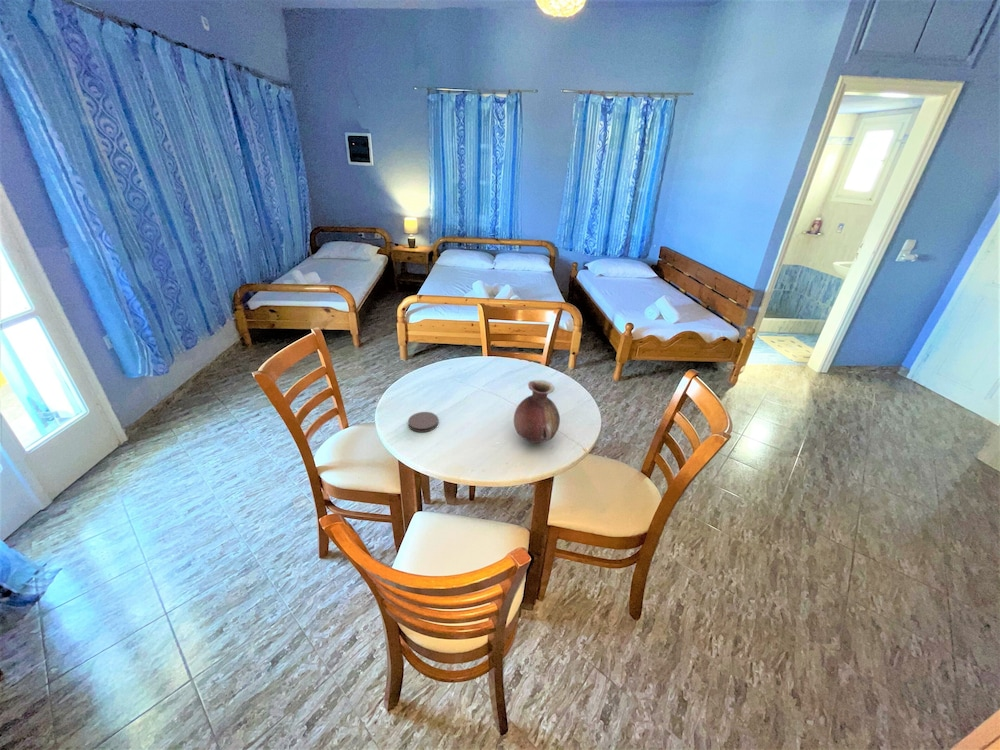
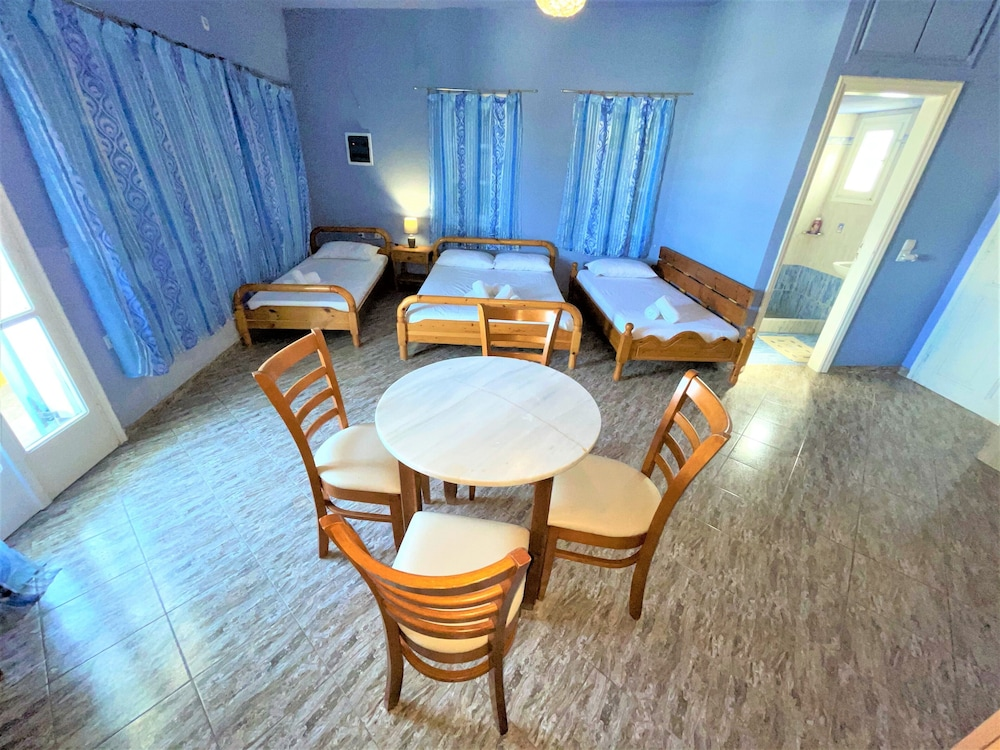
- coaster (423, 421)
- vase (537, 413)
